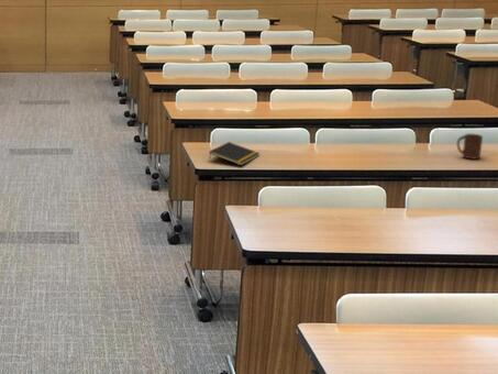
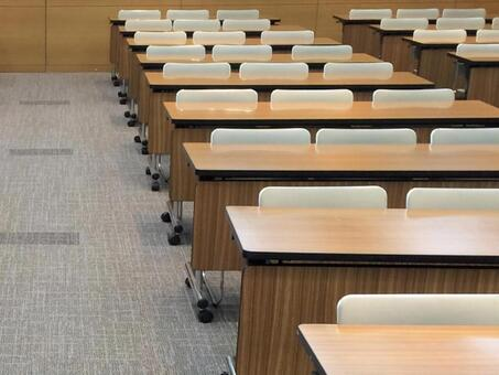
- cup (469, 146)
- notepad (234, 153)
